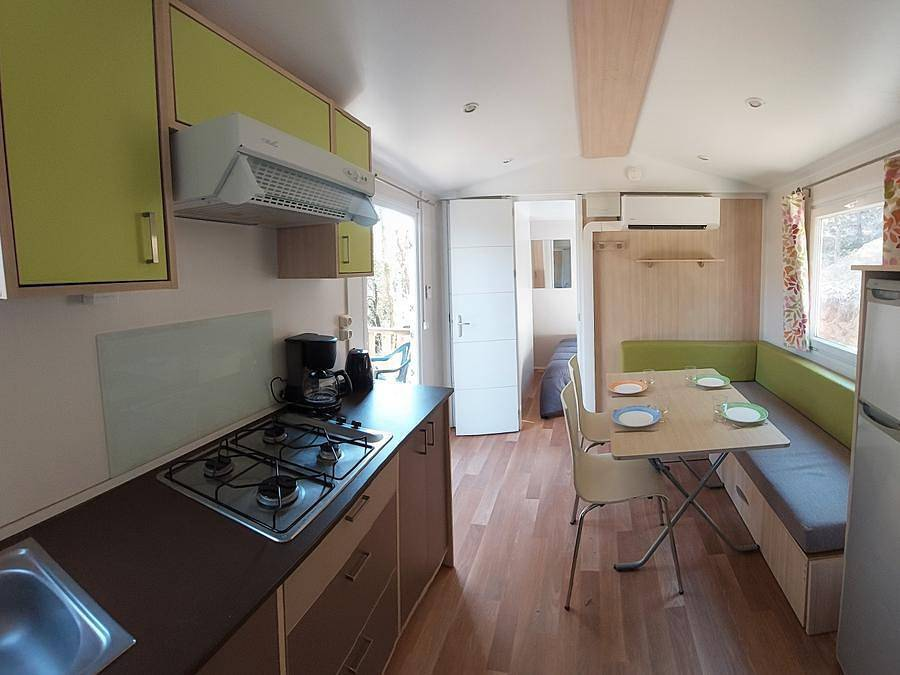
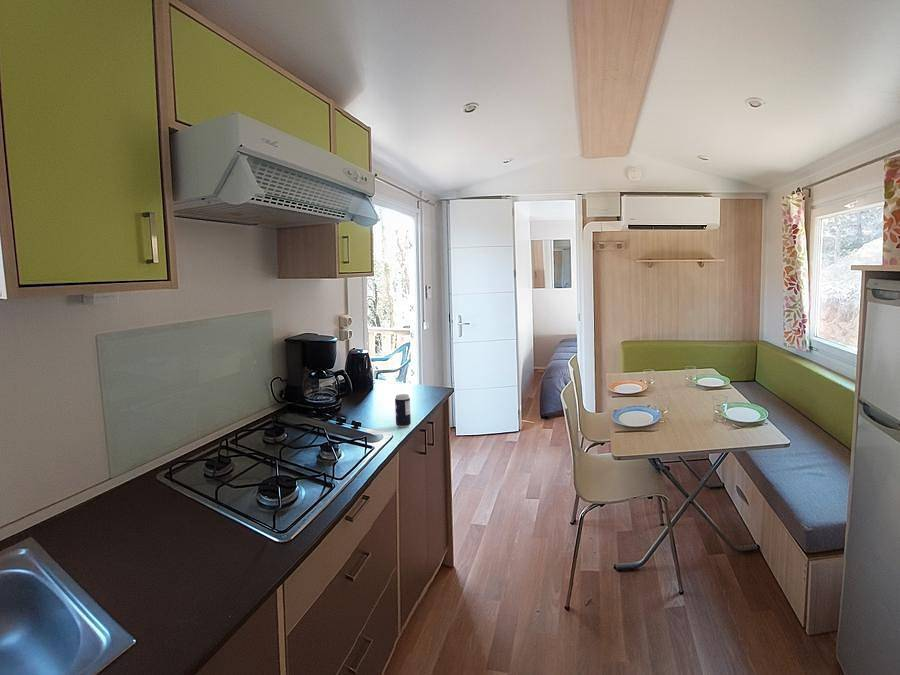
+ beverage can (402, 410)
